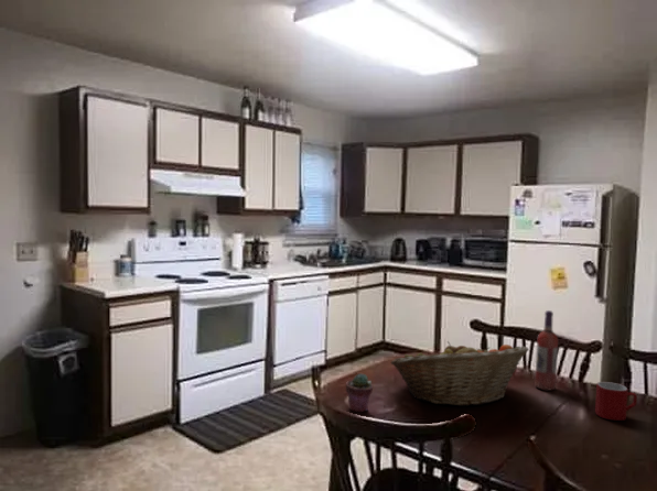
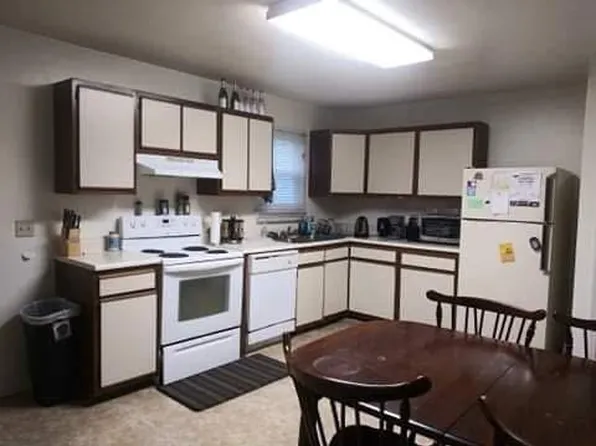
- potted succulent (358, 391)
- fruit basket (459, 365)
- wine bottle (547, 349)
- mug (616, 401)
